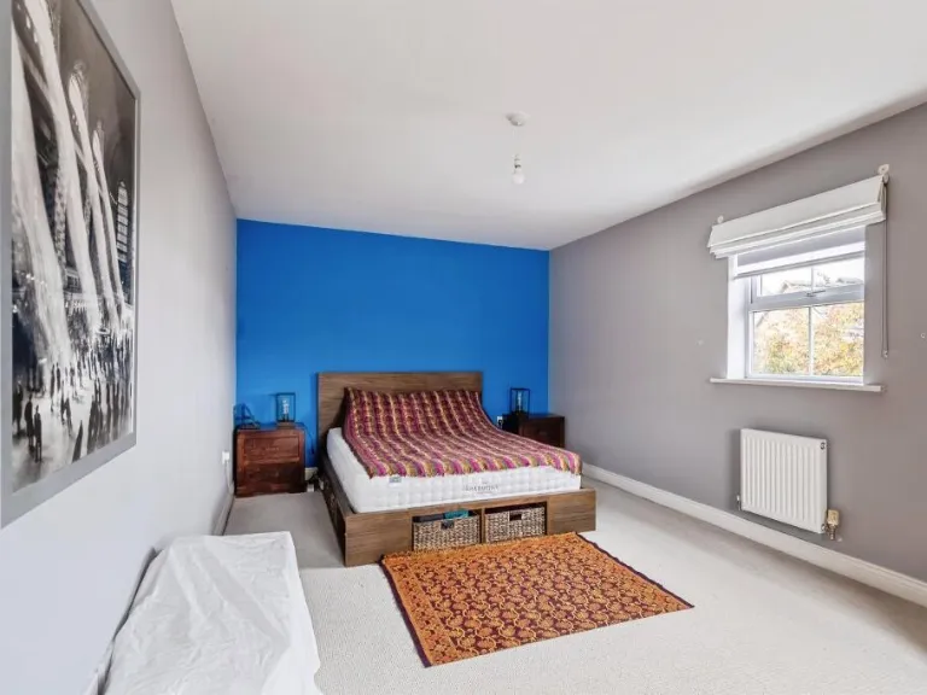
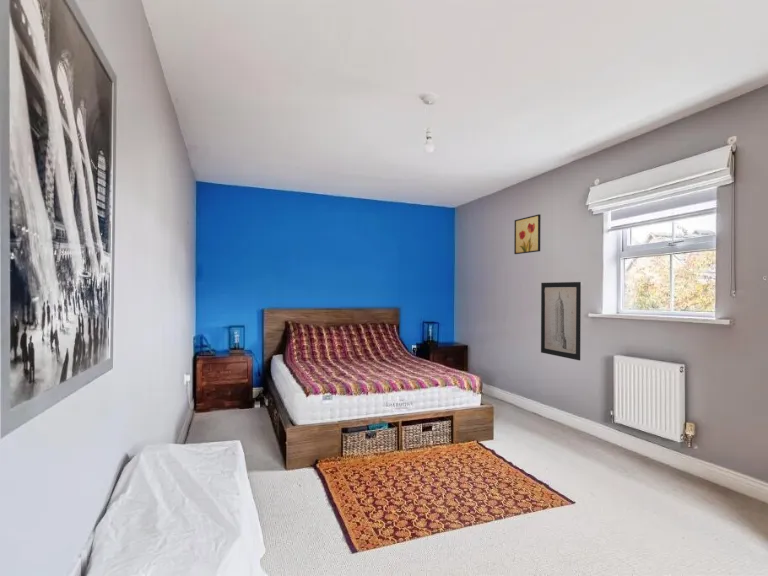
+ wall art (559, 319)
+ wall art (527, 235)
